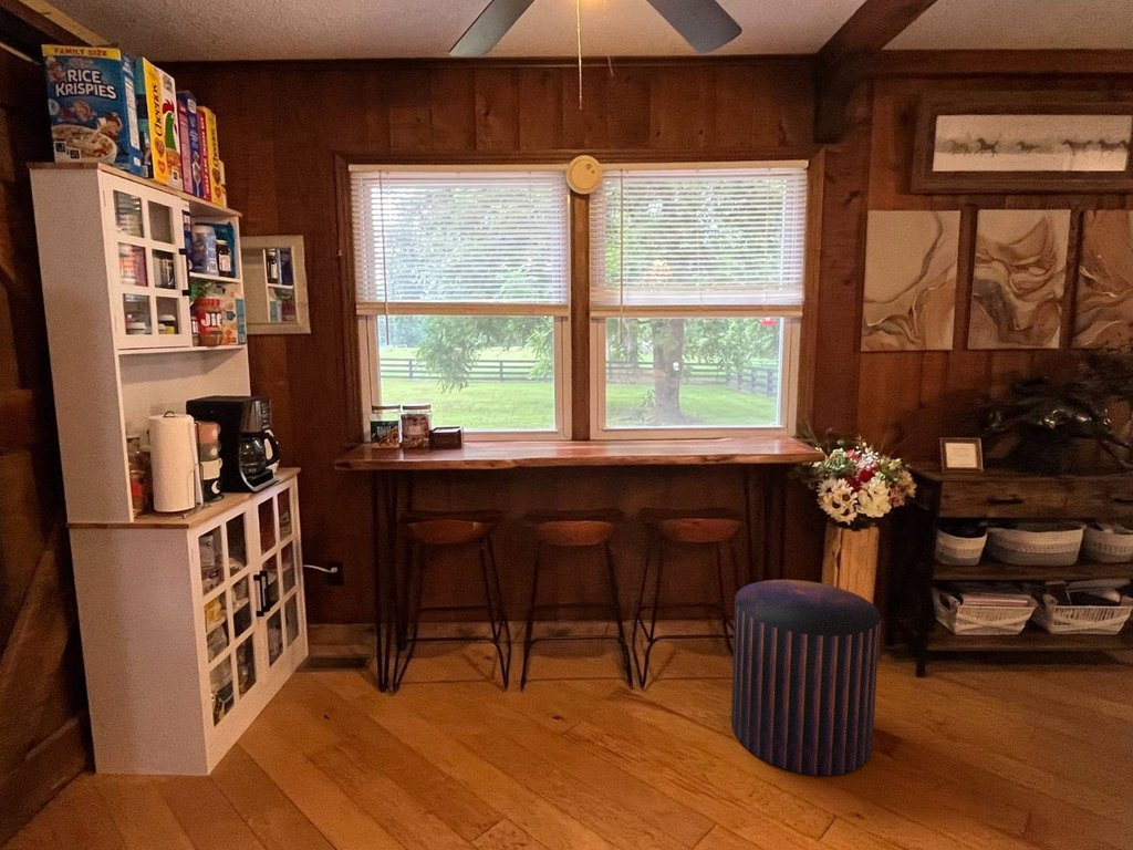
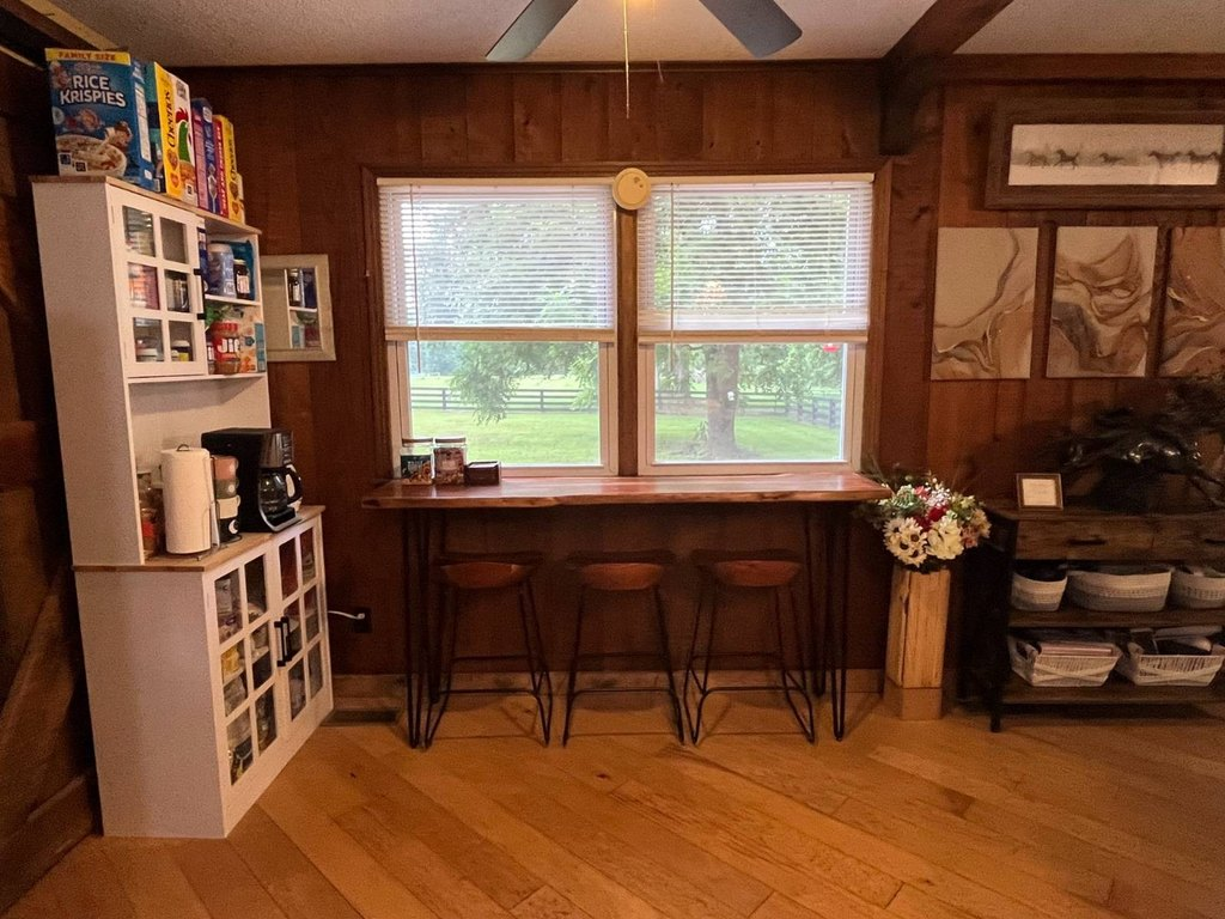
- pouf (802, 668)
